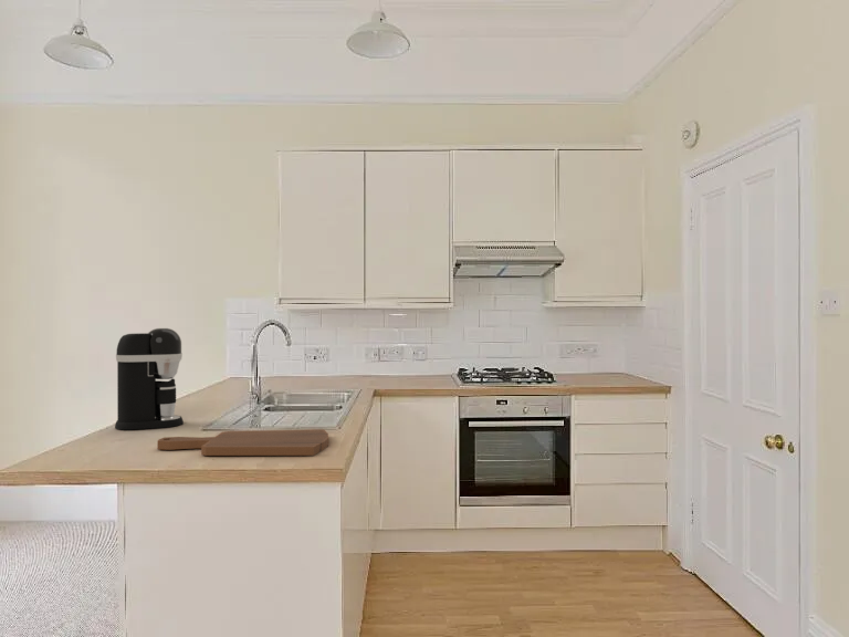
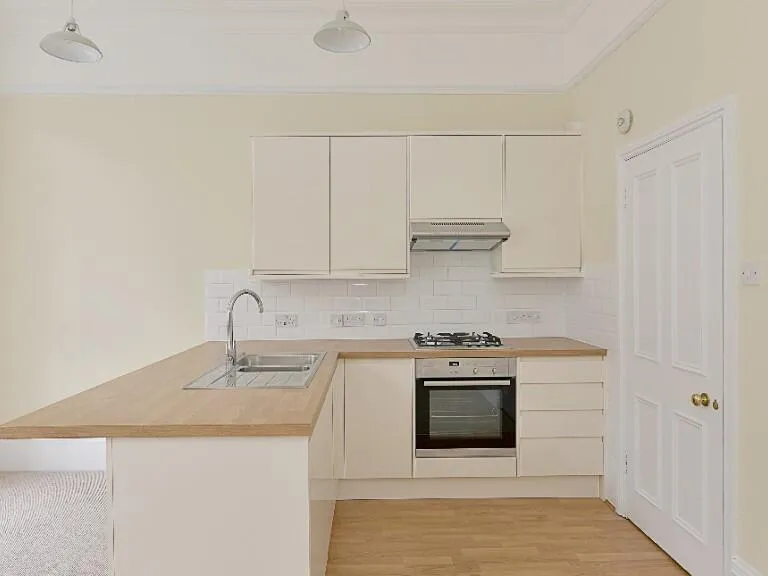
- coffee maker (149, 376)
- cutting board (258, 441)
